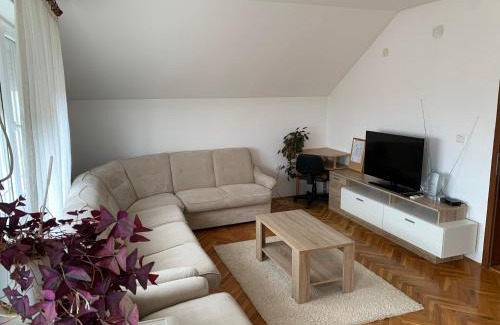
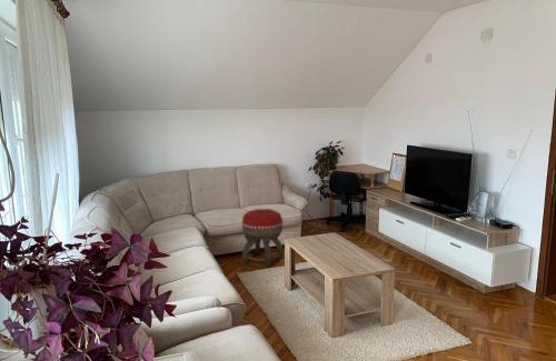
+ footstool (262, 235)
